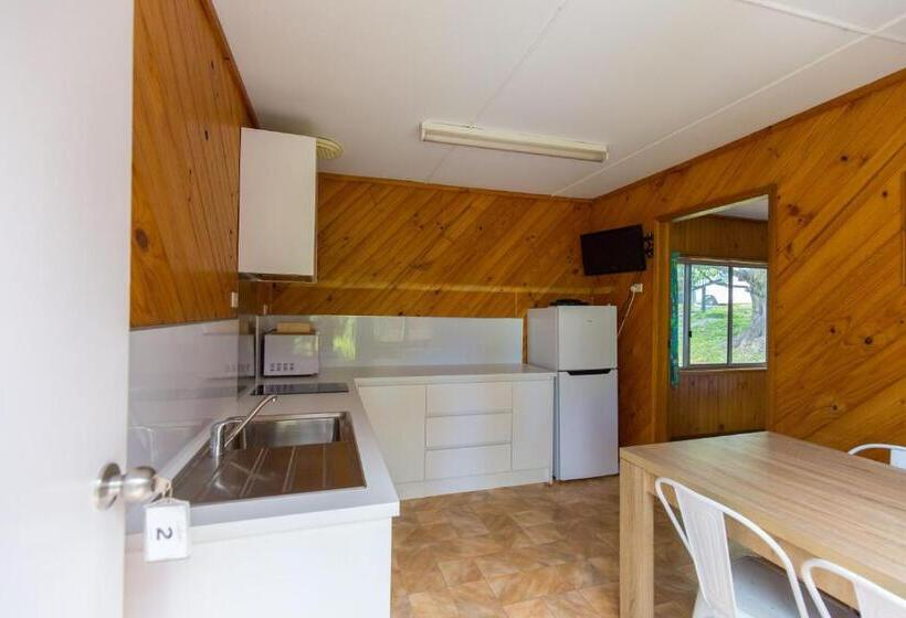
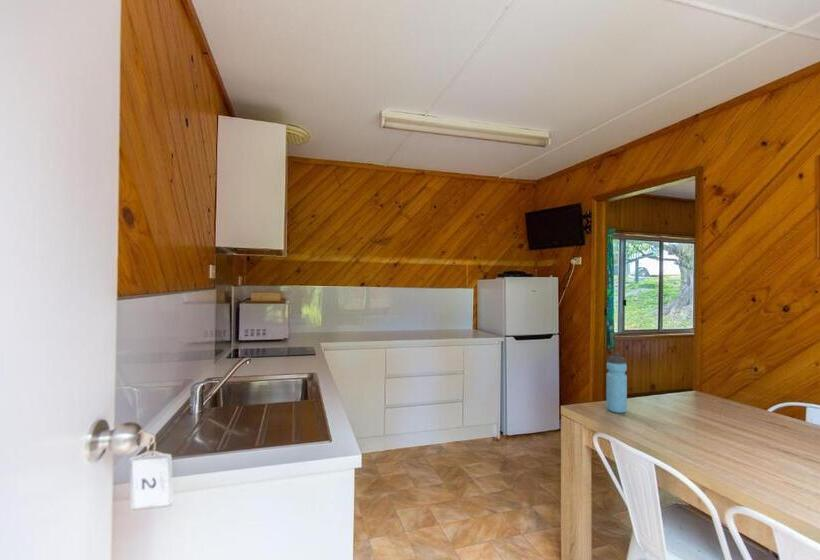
+ water bottle (616, 381)
